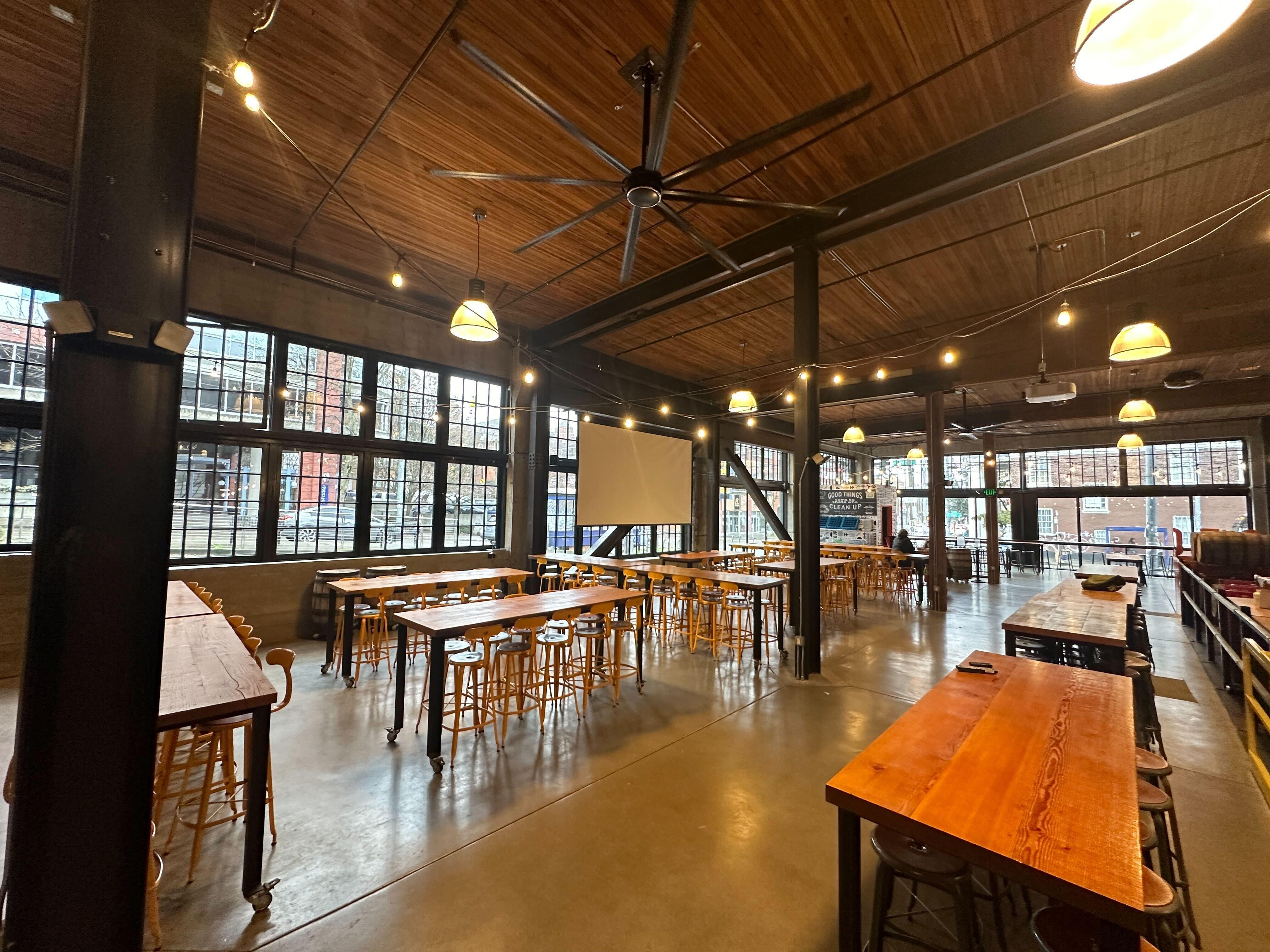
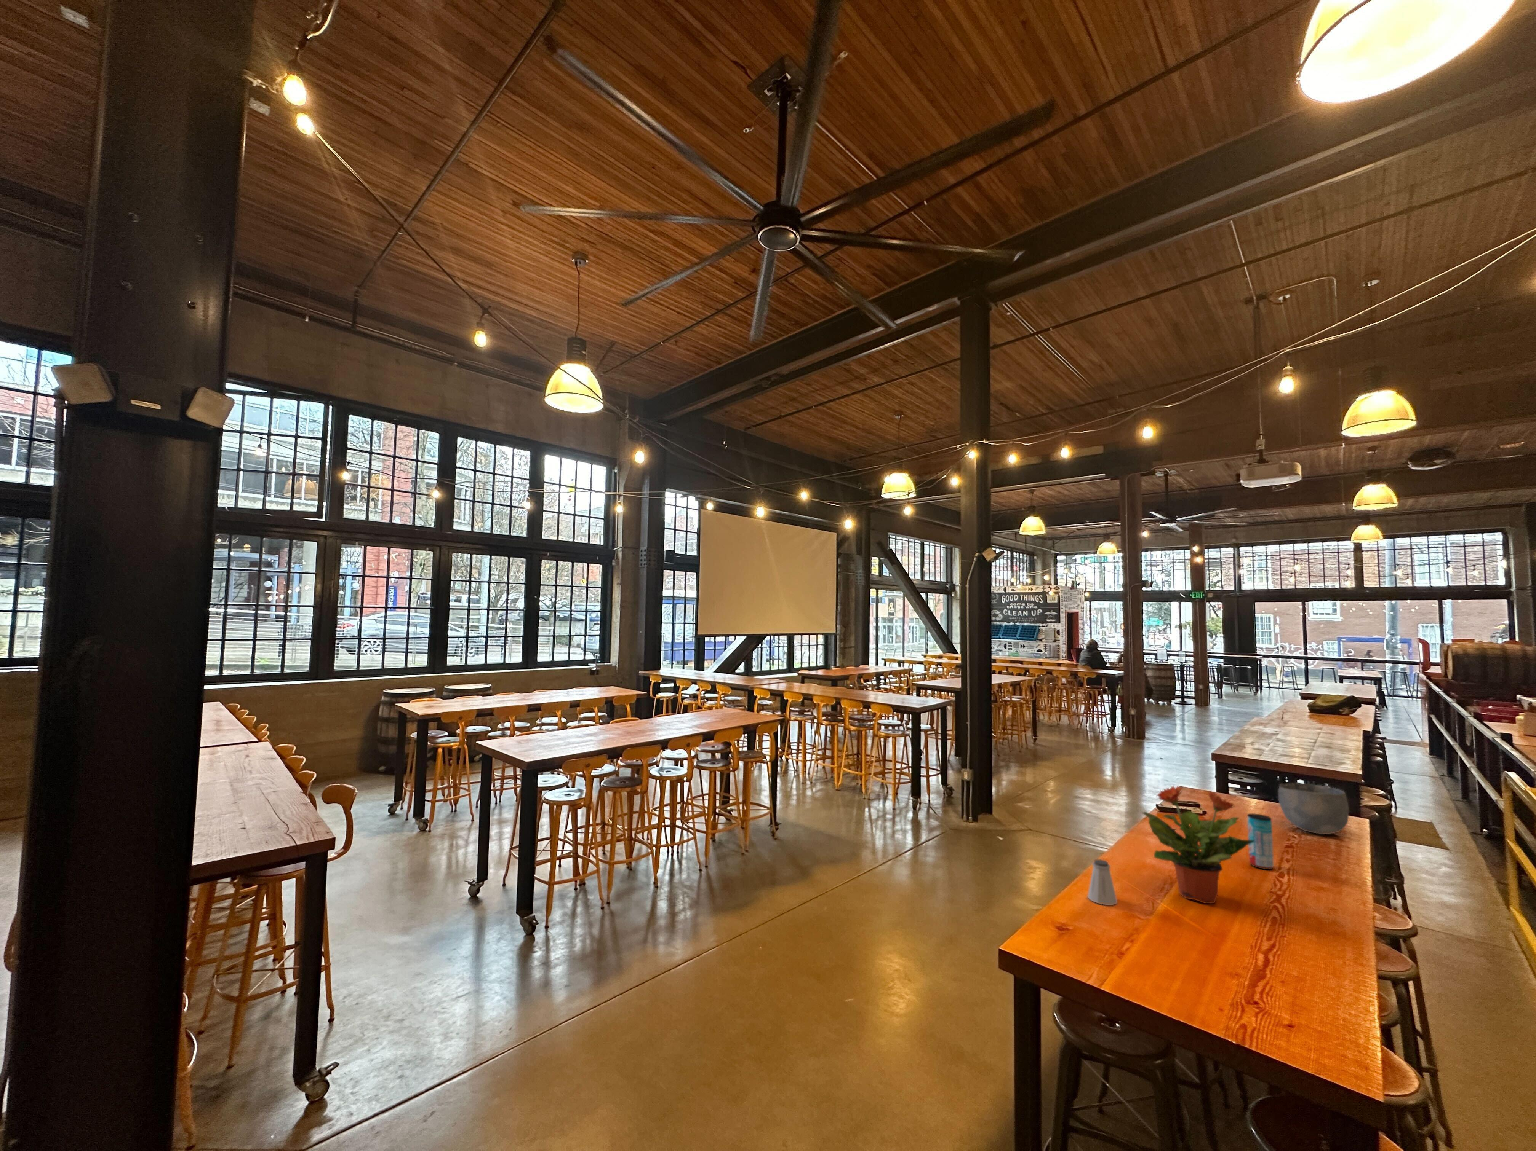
+ bowl (1312, 809)
+ saltshaker (1102, 880)
+ potted plant (1197, 841)
+ beverage can (1260, 841)
